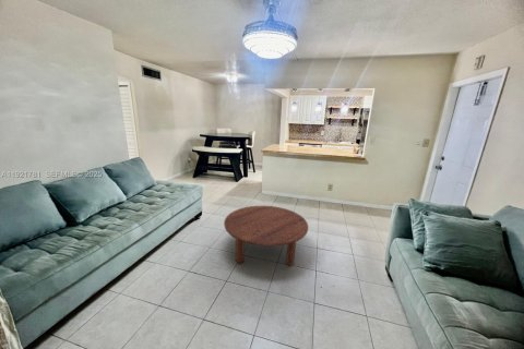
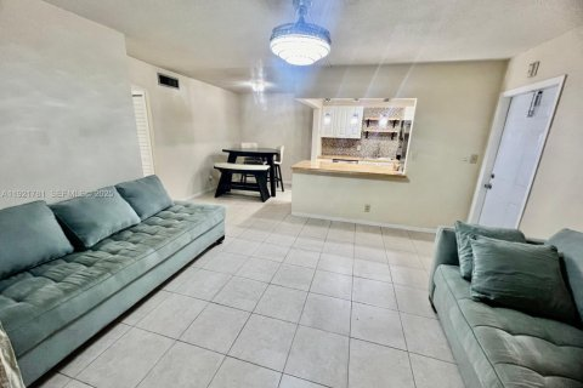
- coffee table (265, 234)
